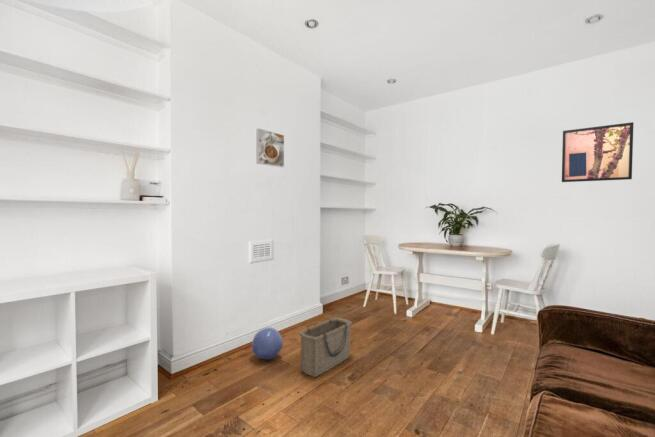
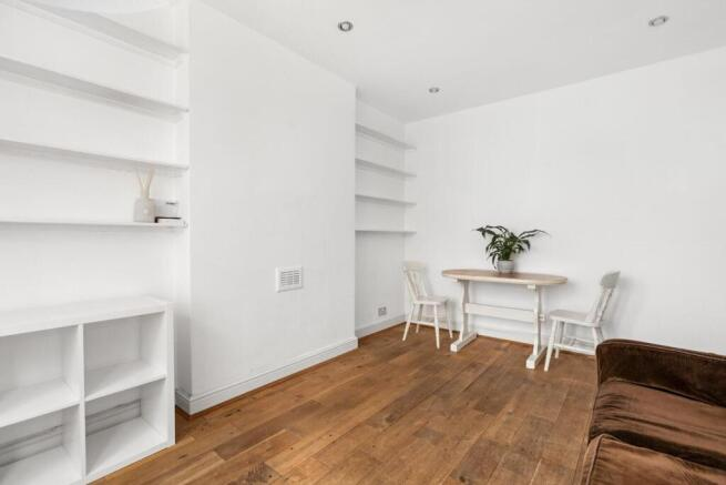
- wall art (595, 154)
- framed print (271, 148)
- basket (326, 345)
- ball (267, 343)
